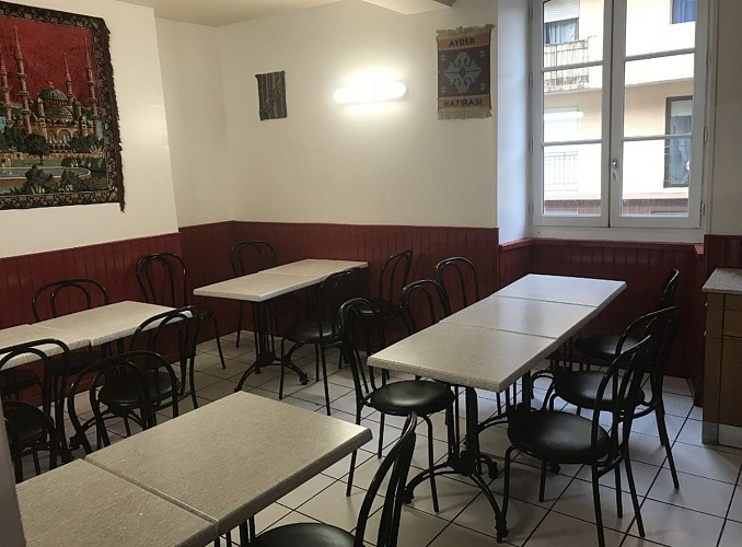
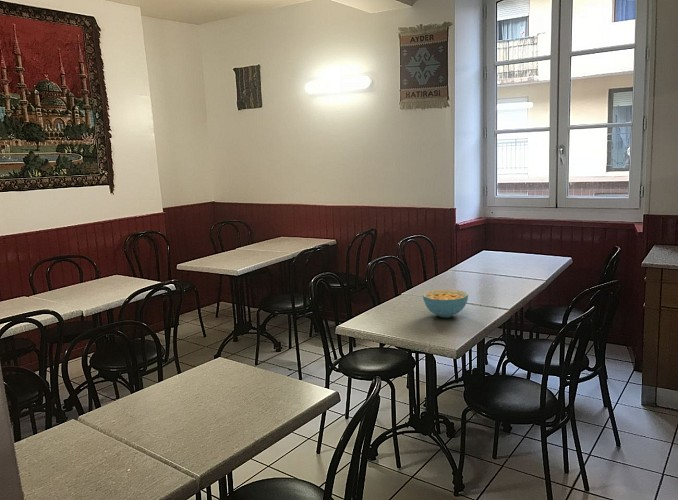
+ cereal bowl (445, 305)
